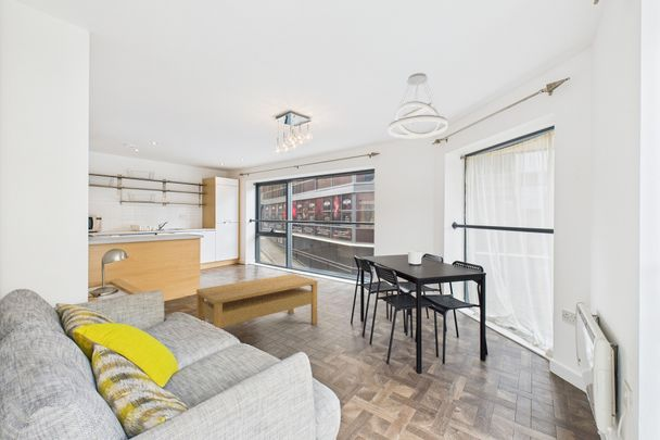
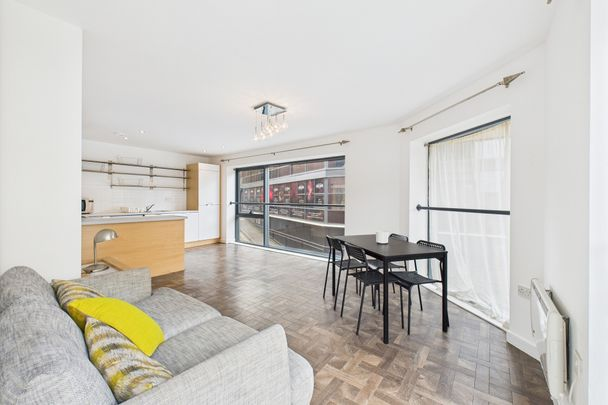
- pendant light (417, 105)
- coffee table (261, 306)
